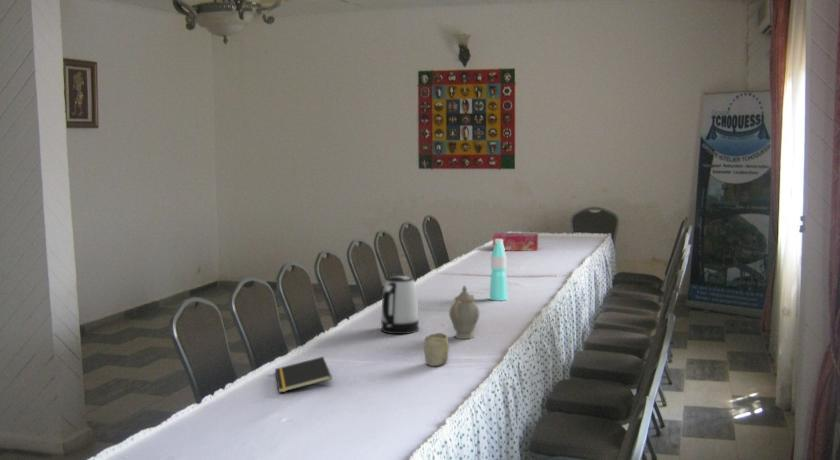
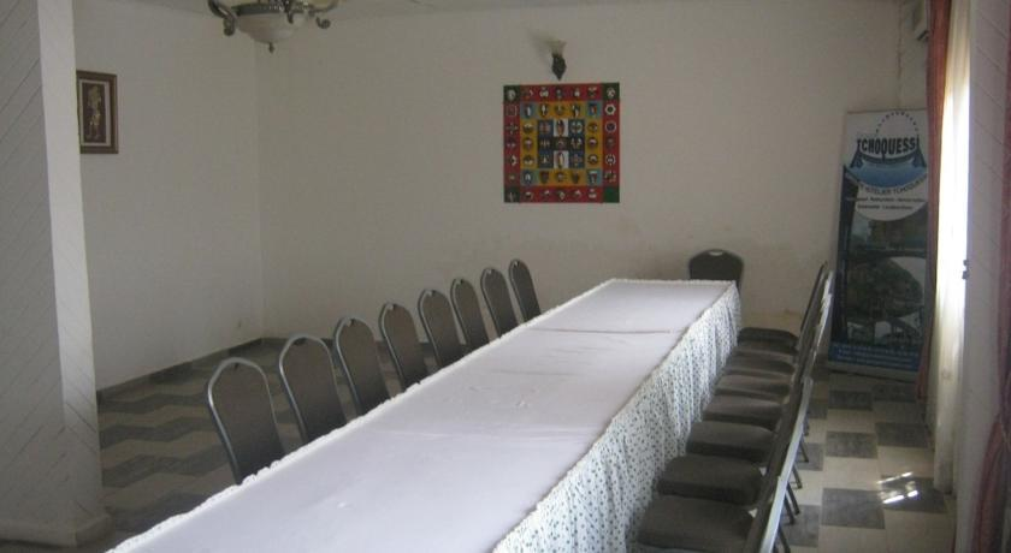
- cup (436, 349)
- notepad (302, 373)
- chinaware (464, 311)
- kettle (397, 304)
- water bottle (498, 269)
- tissue box (515, 241)
